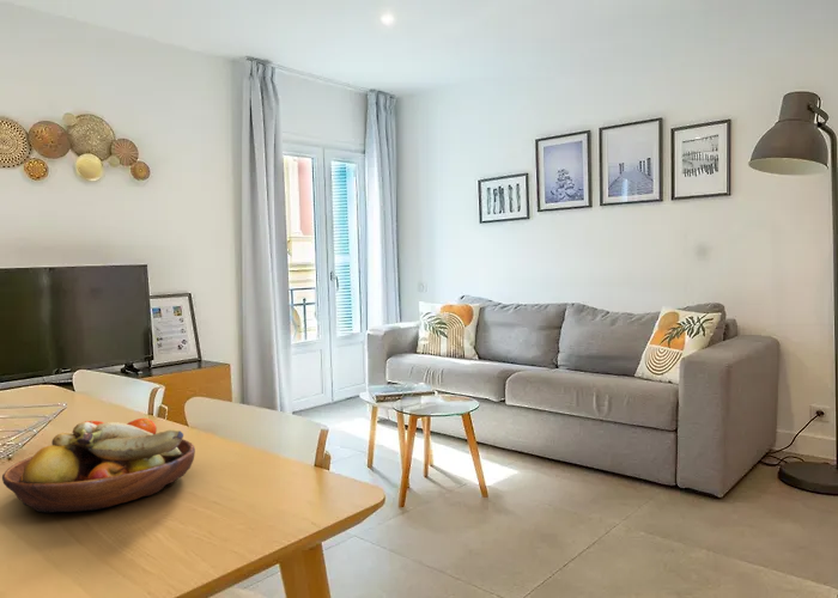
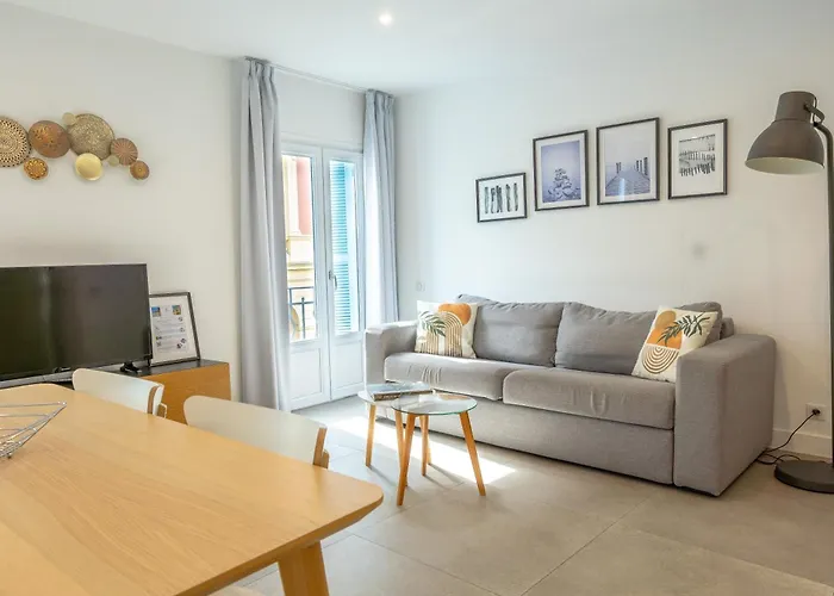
- fruit bowl (105, 451)
